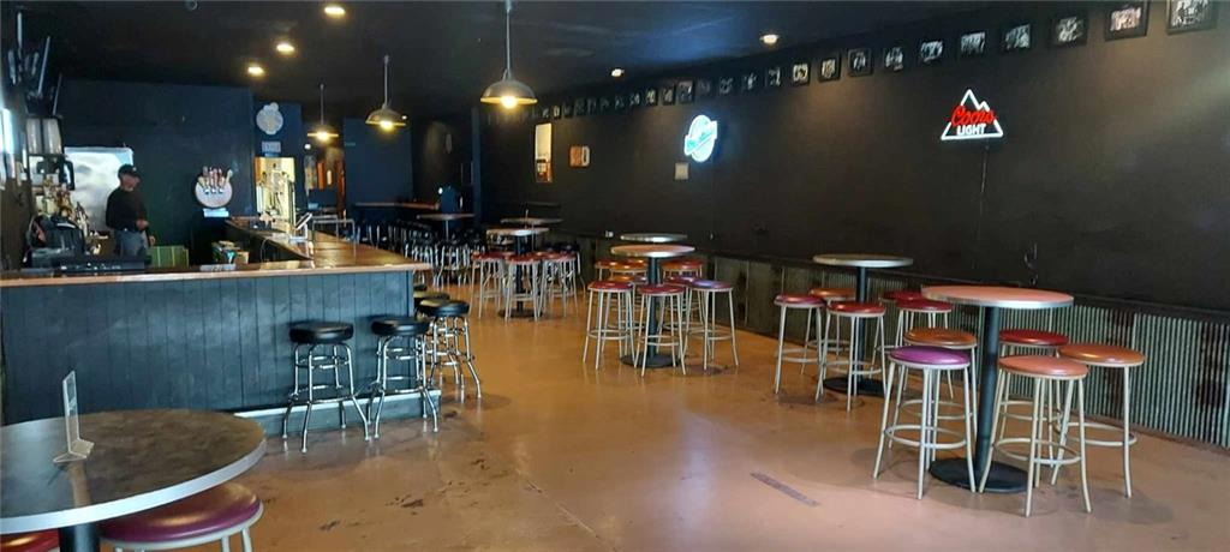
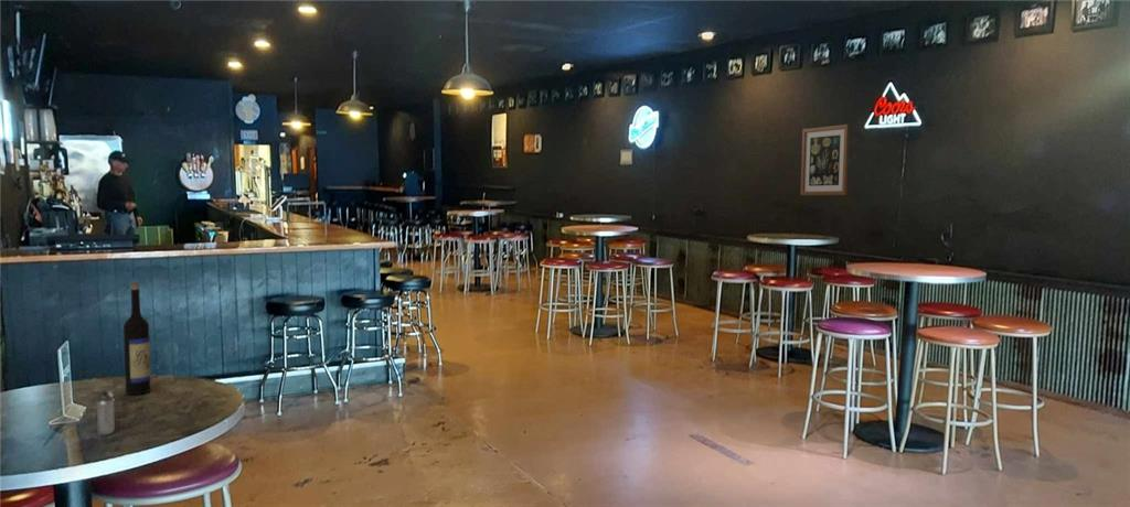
+ wall art (823, 161)
+ wine bottle (137, 337)
+ shaker (105, 411)
